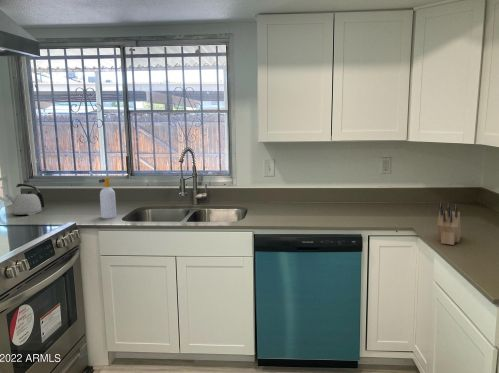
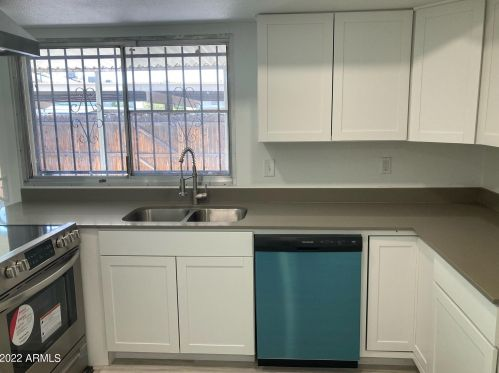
- kettle (25, 198)
- soap bottle (108, 197)
- knife block (449, 220)
